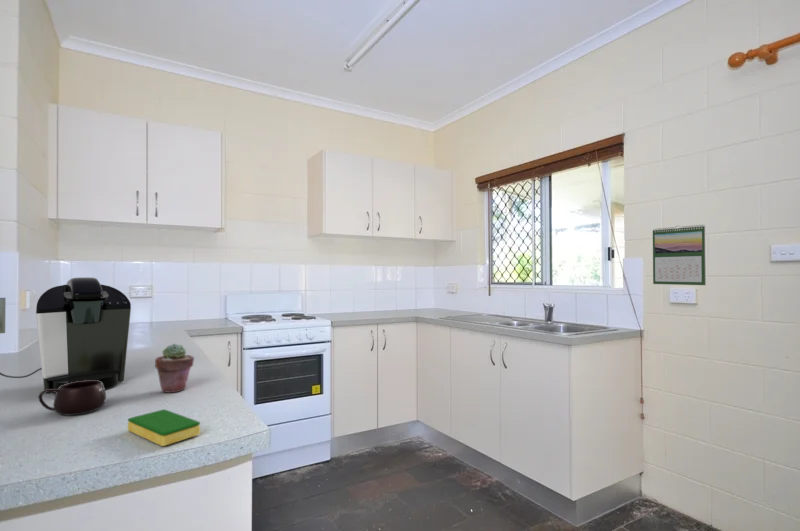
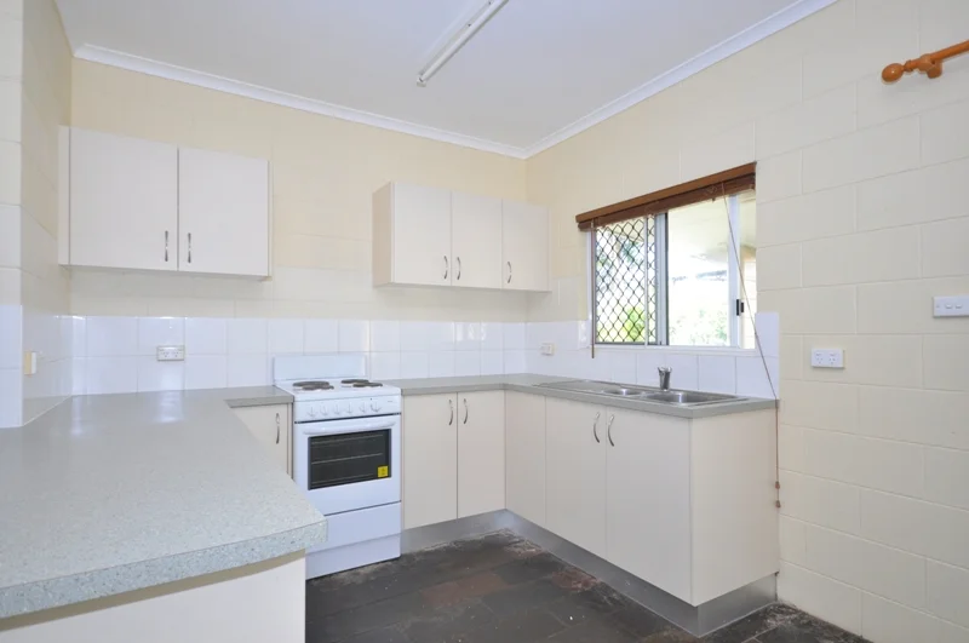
- potted succulent (174, 366)
- dish sponge (163, 426)
- coffee maker (57, 332)
- calendar (677, 255)
- mug (73, 398)
